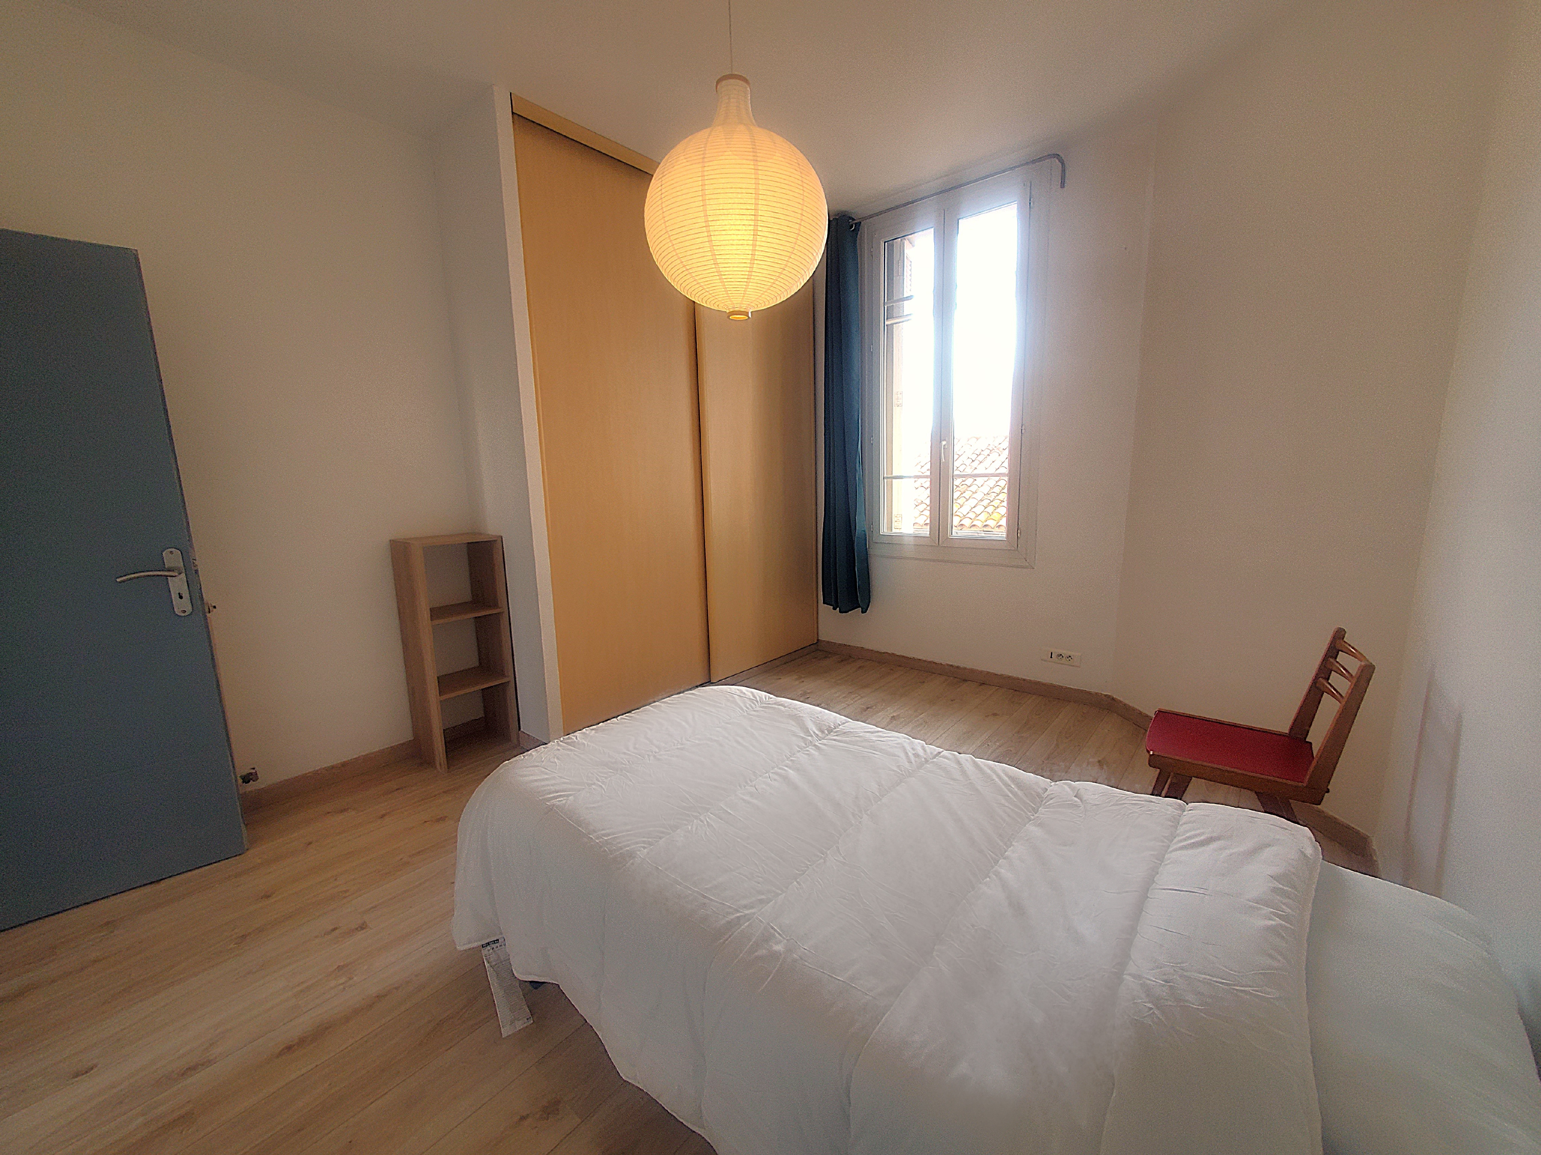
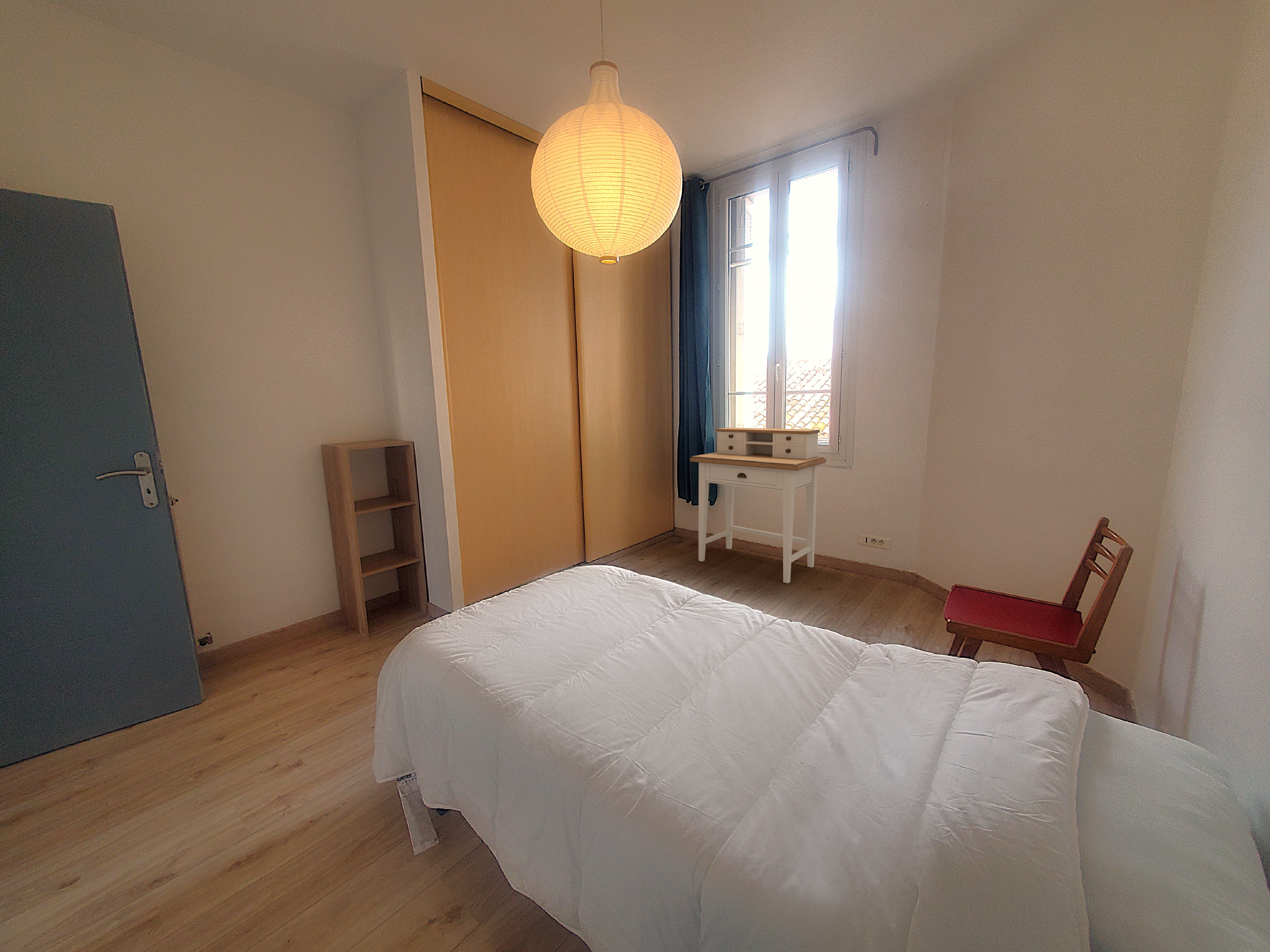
+ desk (756, 488)
